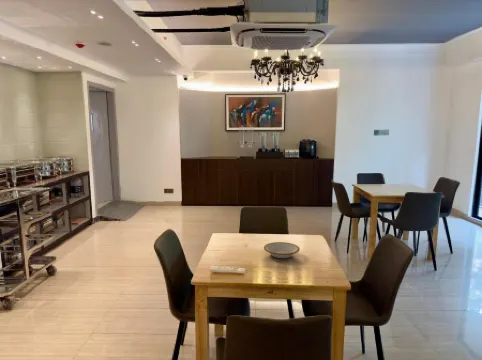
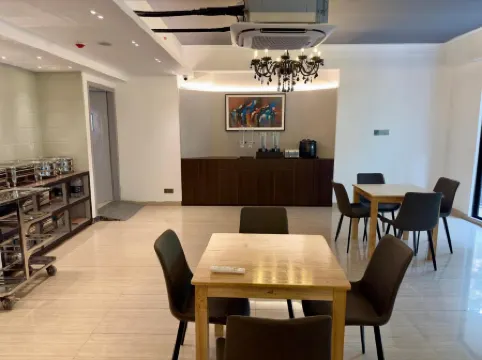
- bowl (281, 251)
